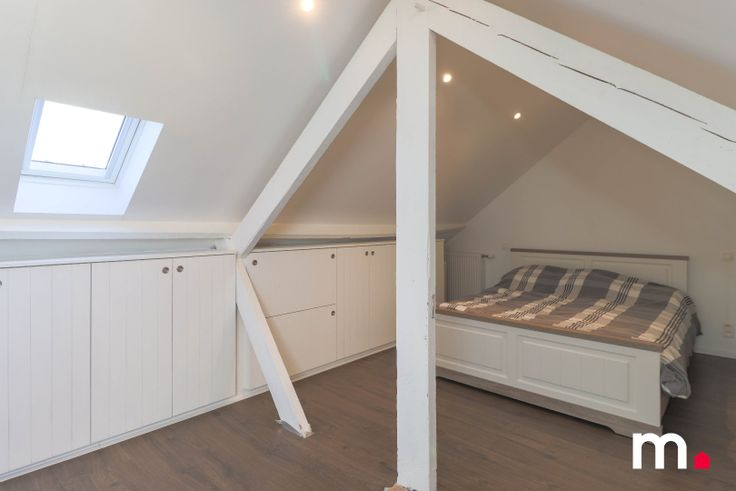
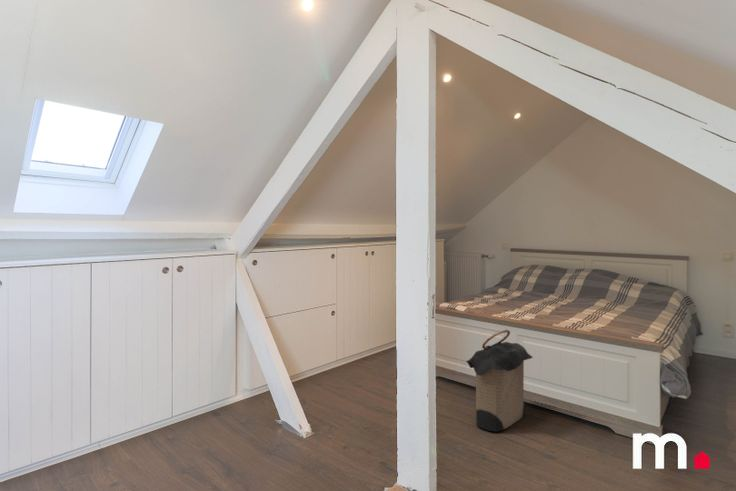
+ laundry hamper (499, 372)
